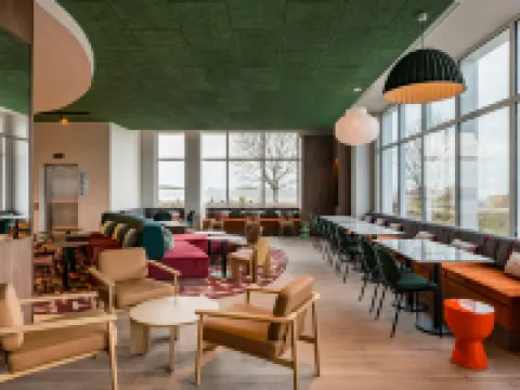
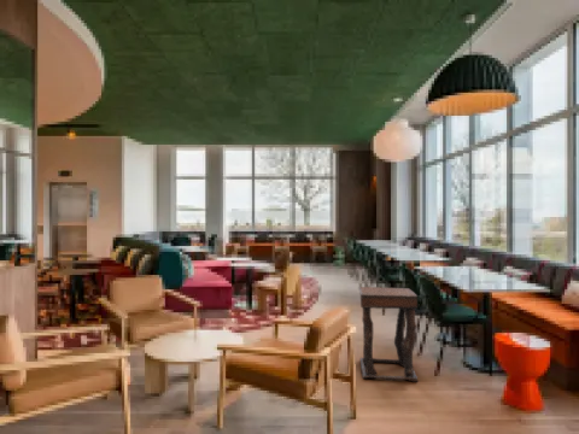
+ side table (396, 330)
